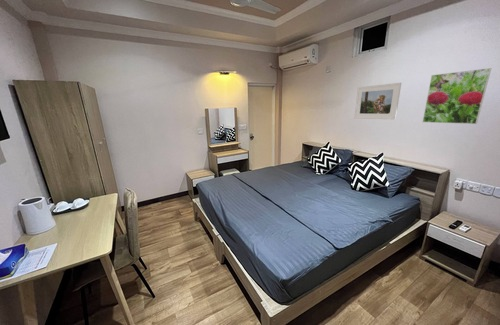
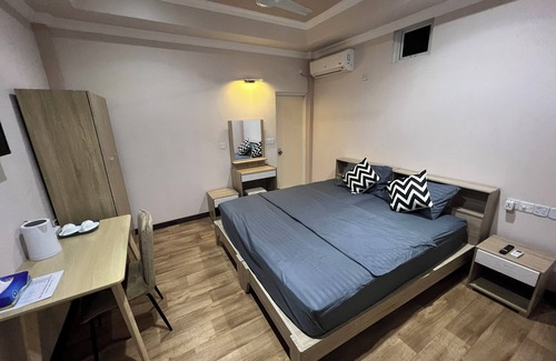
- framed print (453, 98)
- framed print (375, 102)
